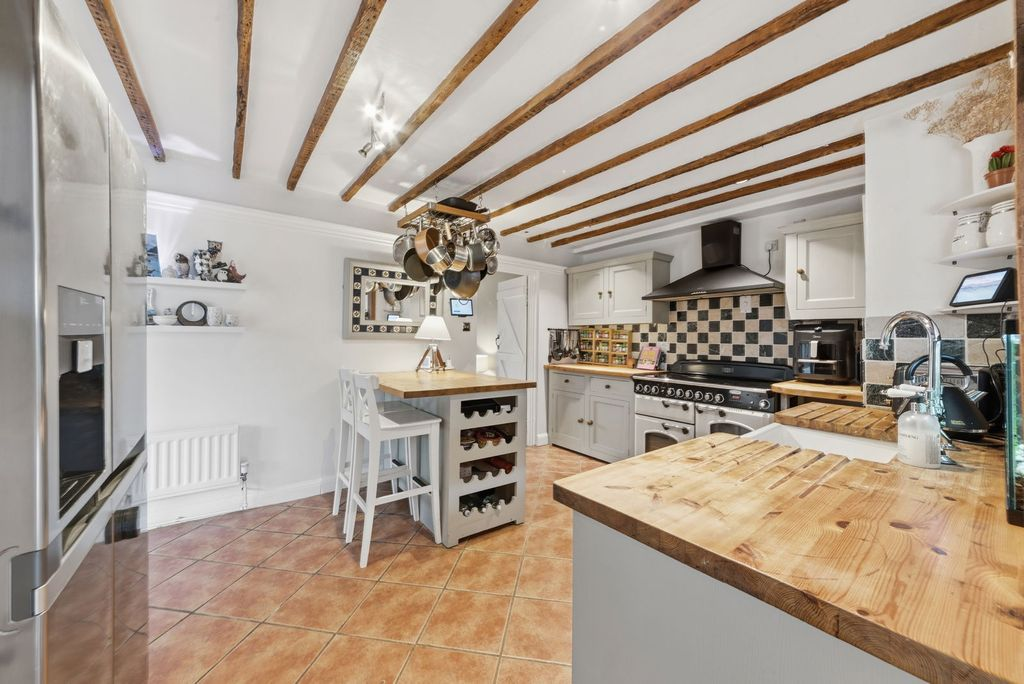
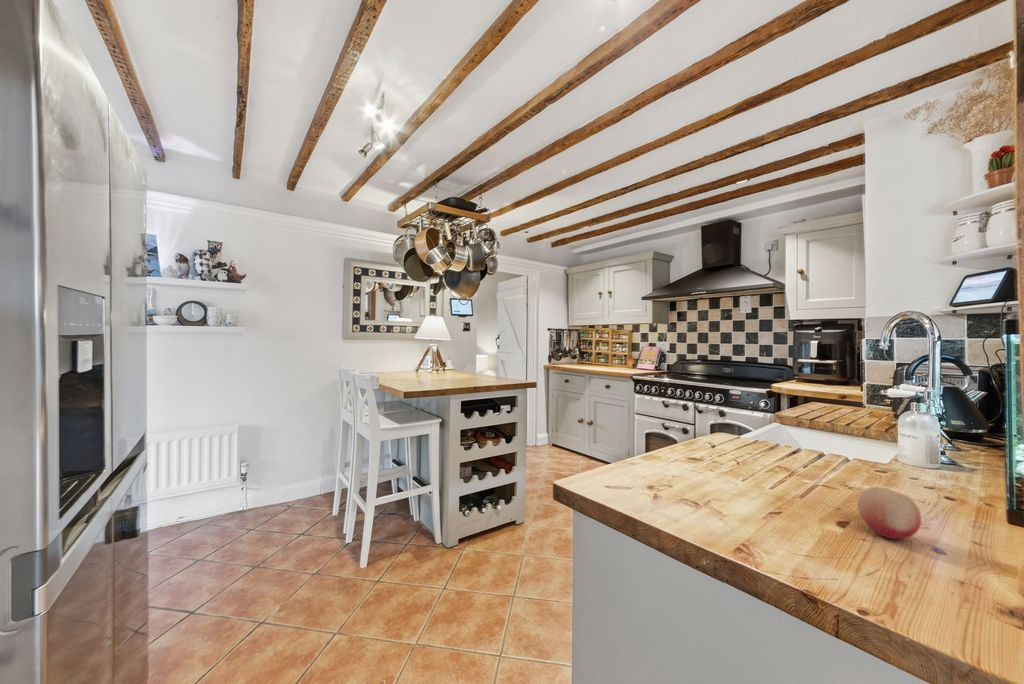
+ fruit (888, 511)
